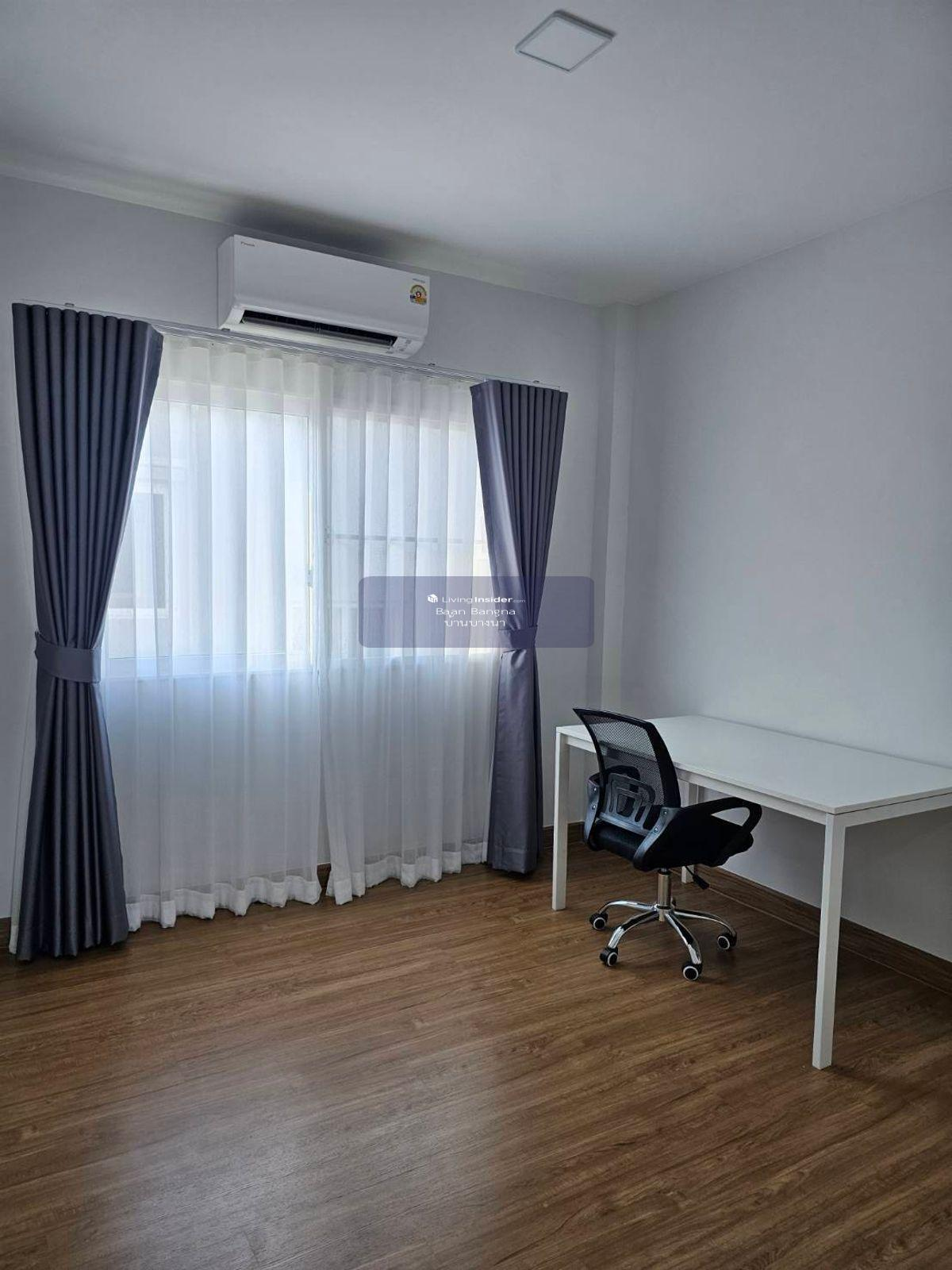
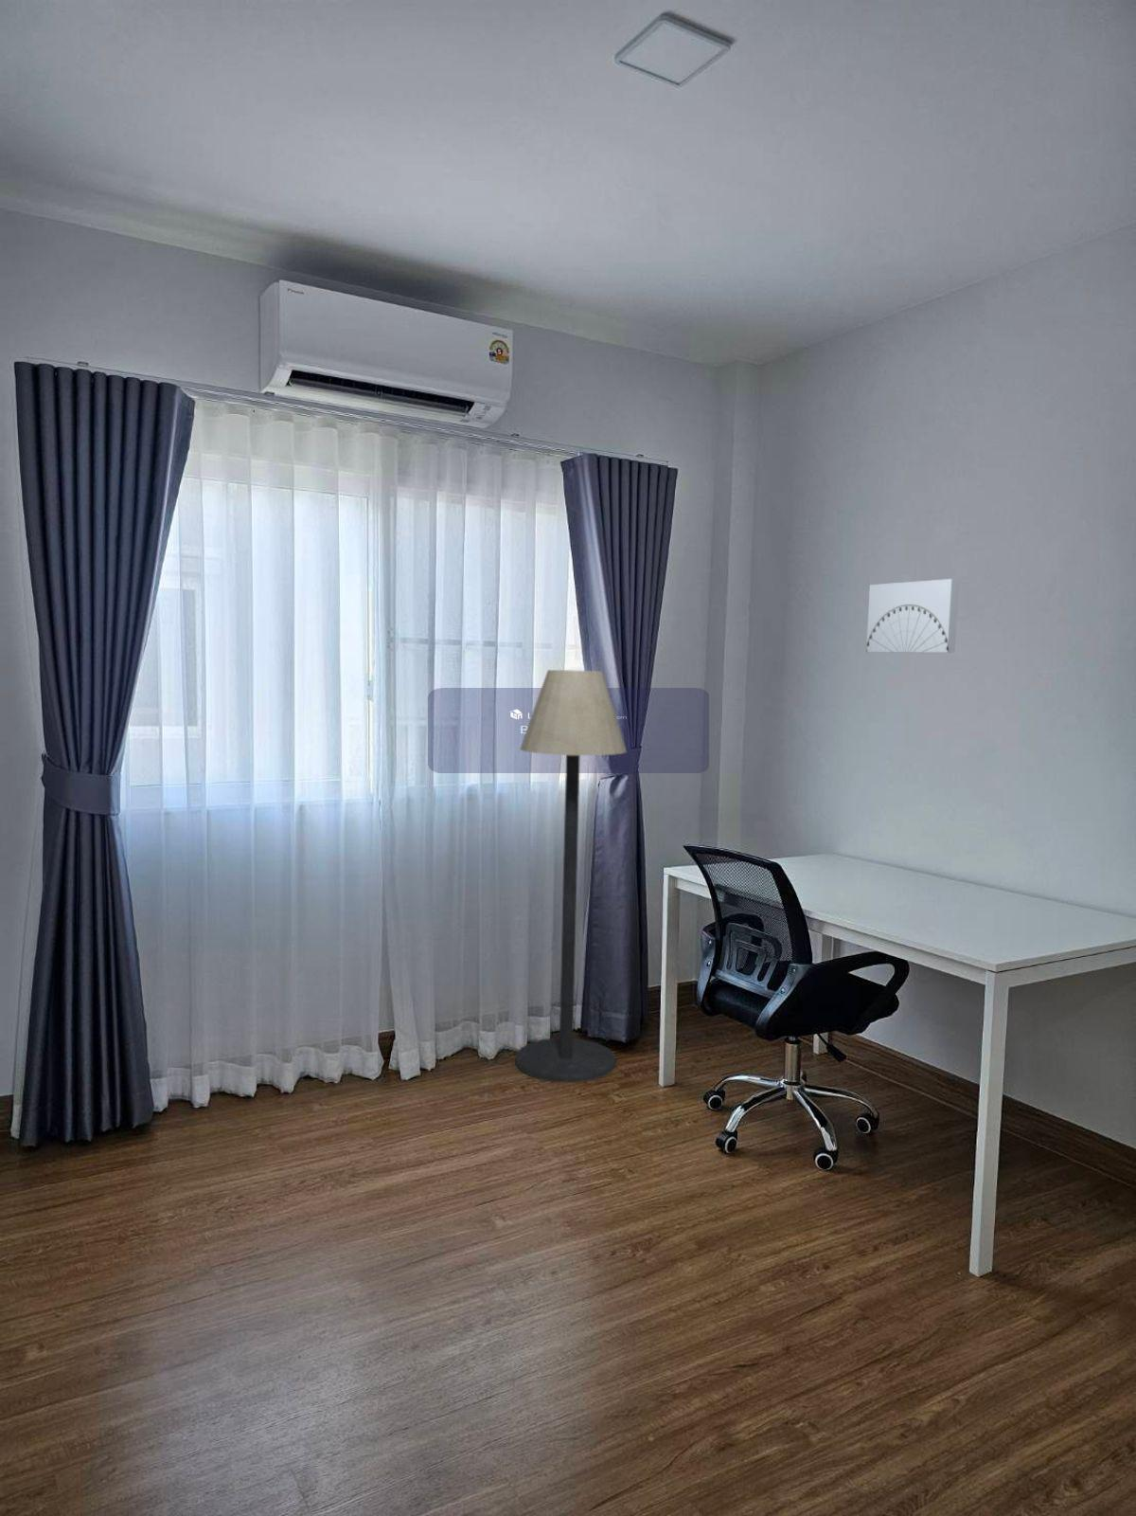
+ wall art (909, 617)
+ floor lamp (570, 870)
